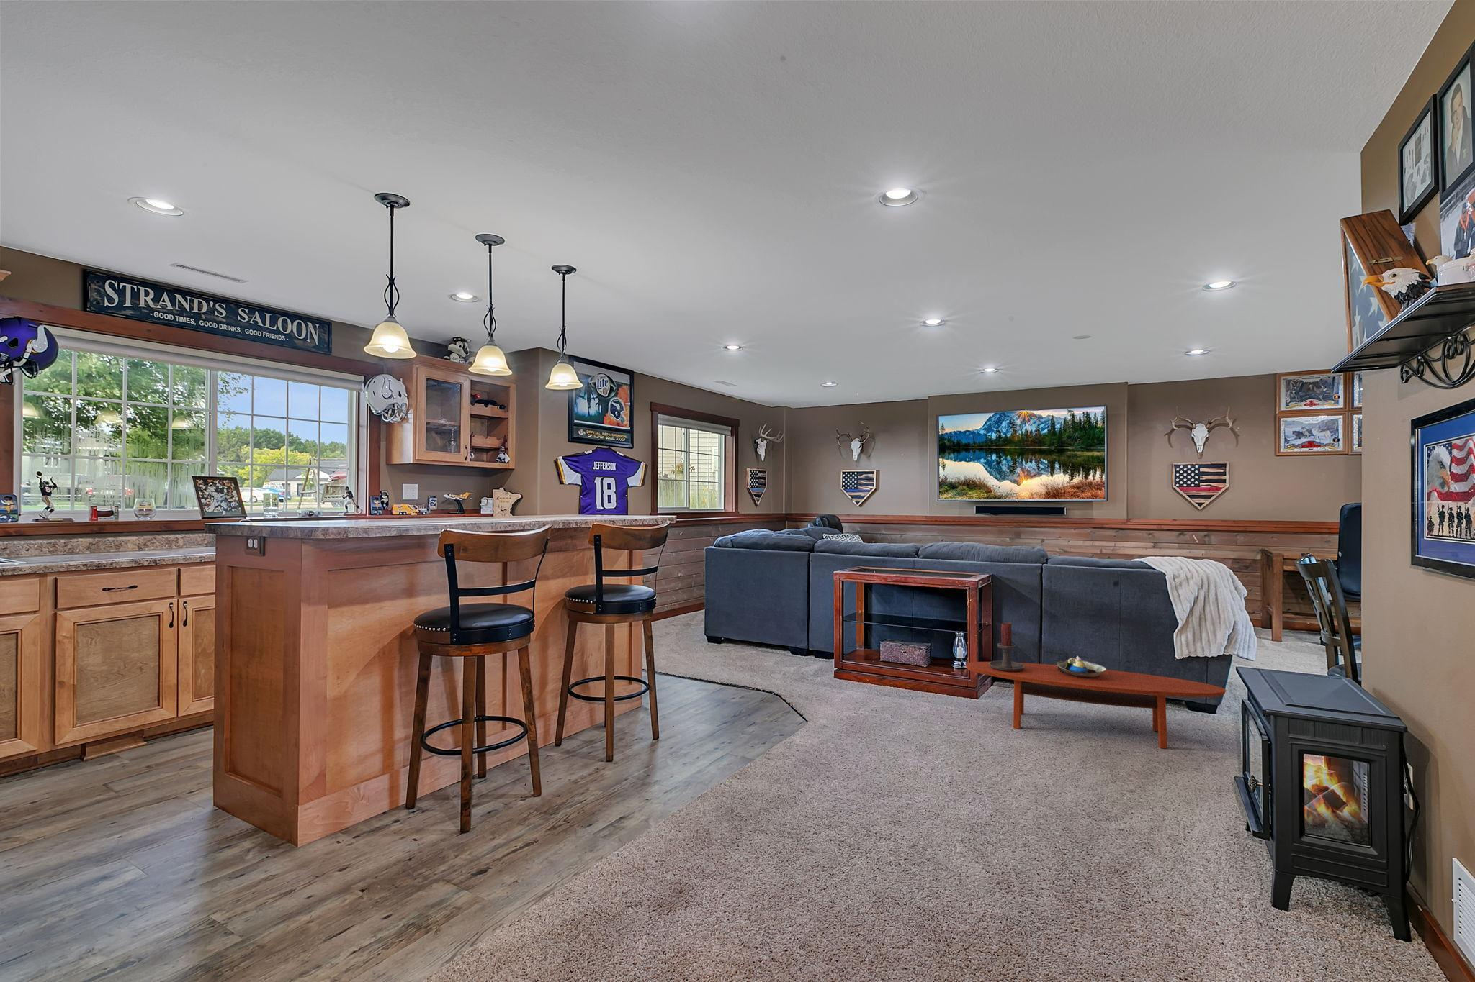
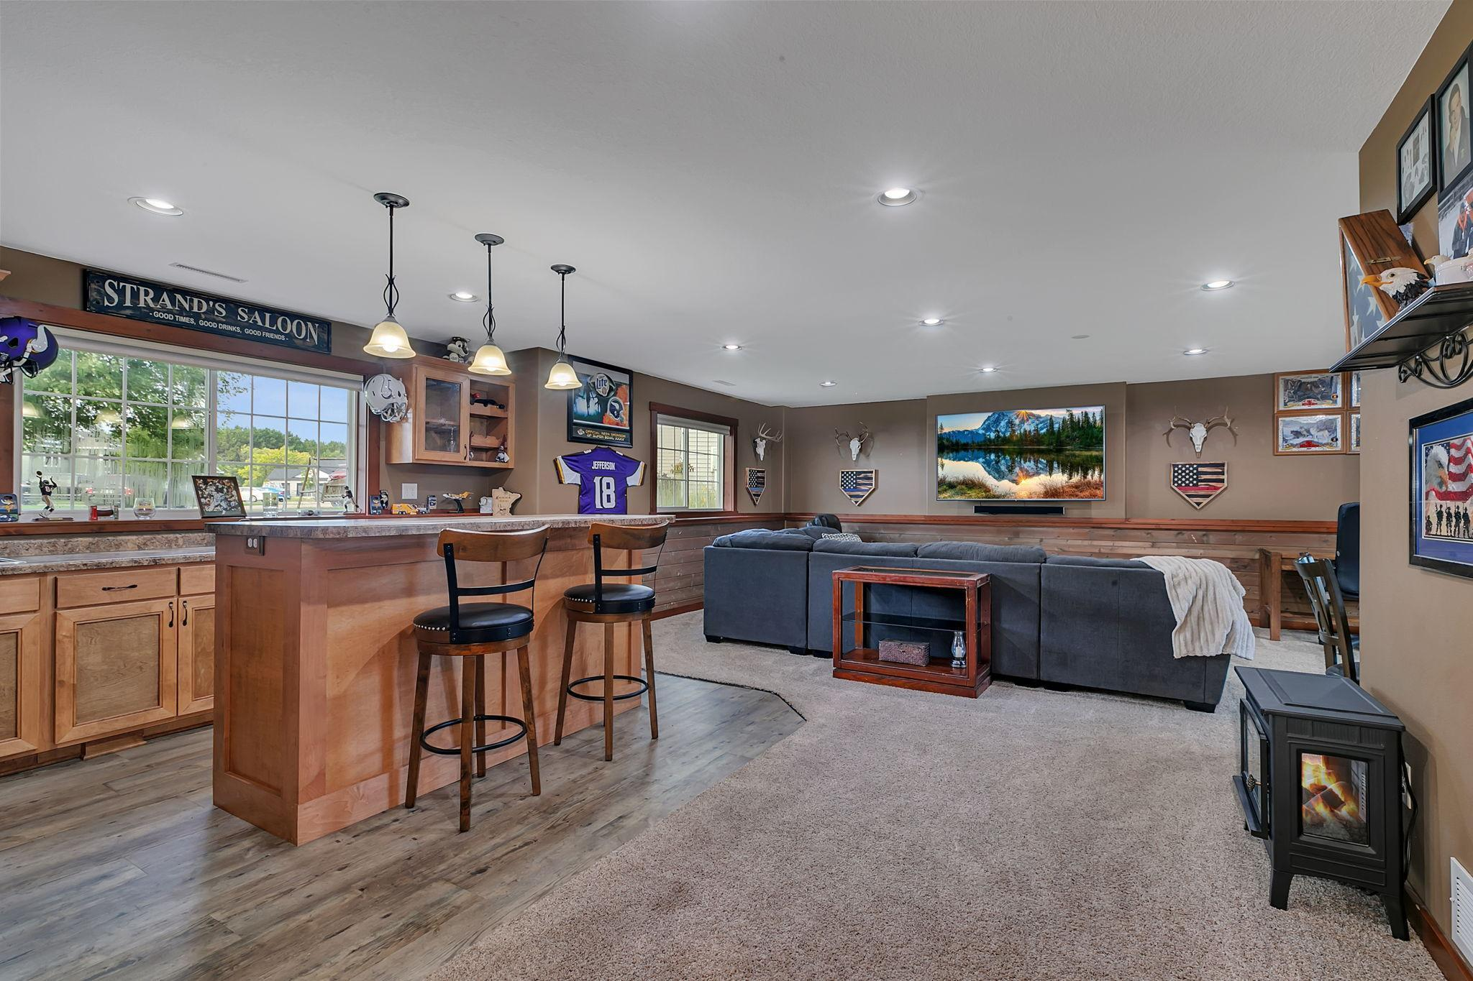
- decorative bowl (1074, 664)
- candle holder (1006, 643)
- coffee table (1086, 703)
